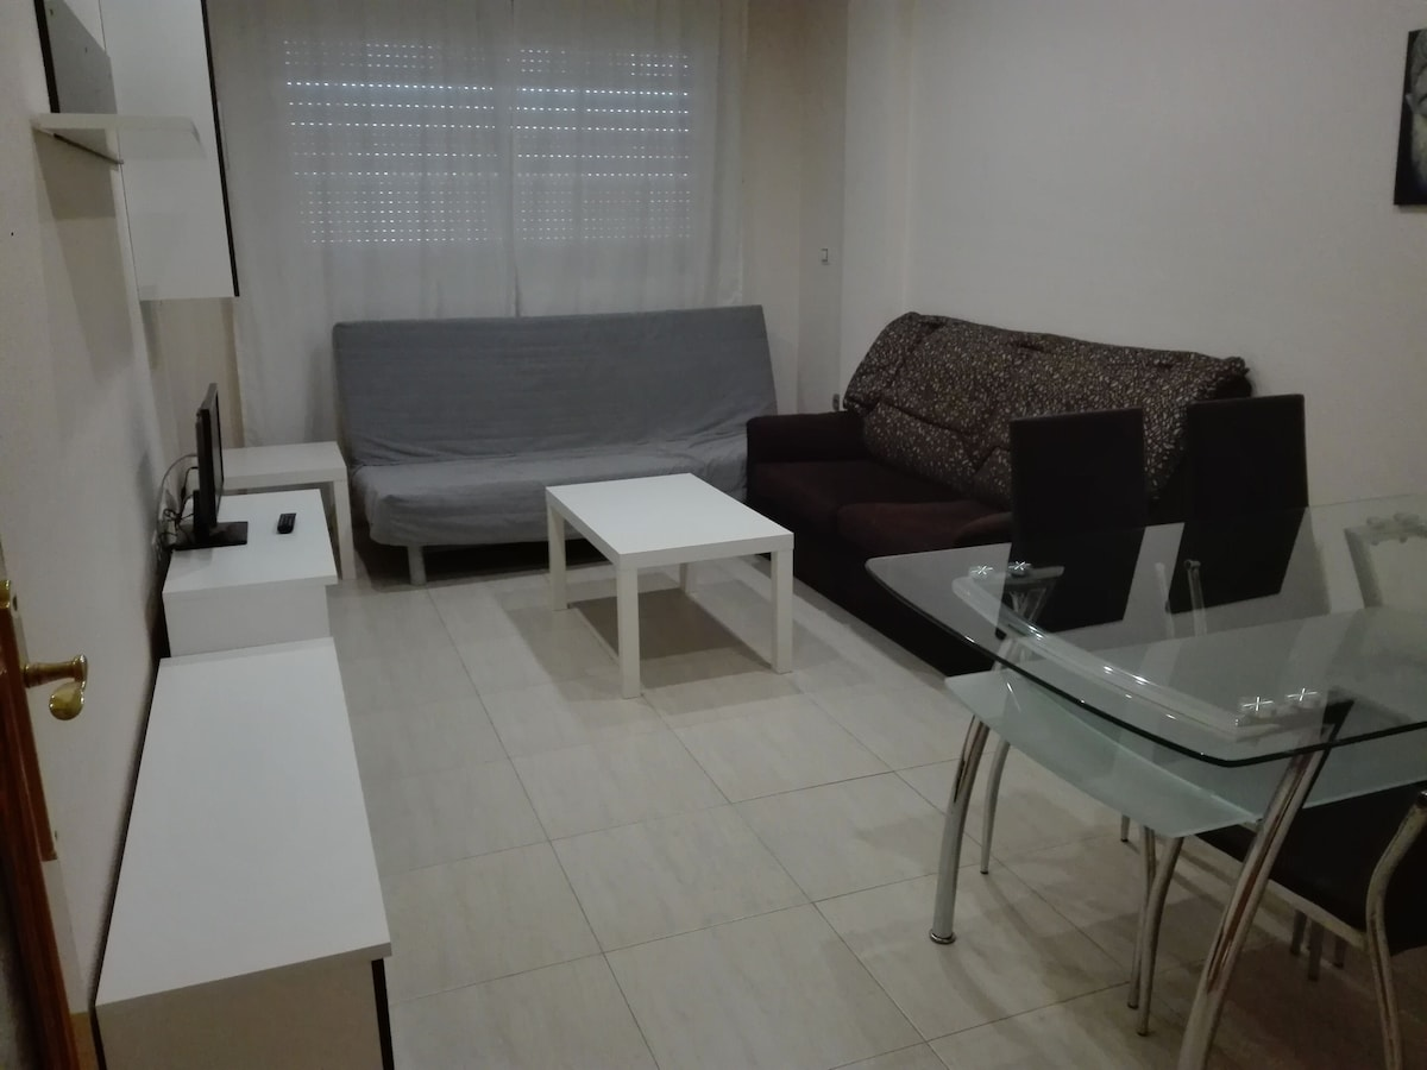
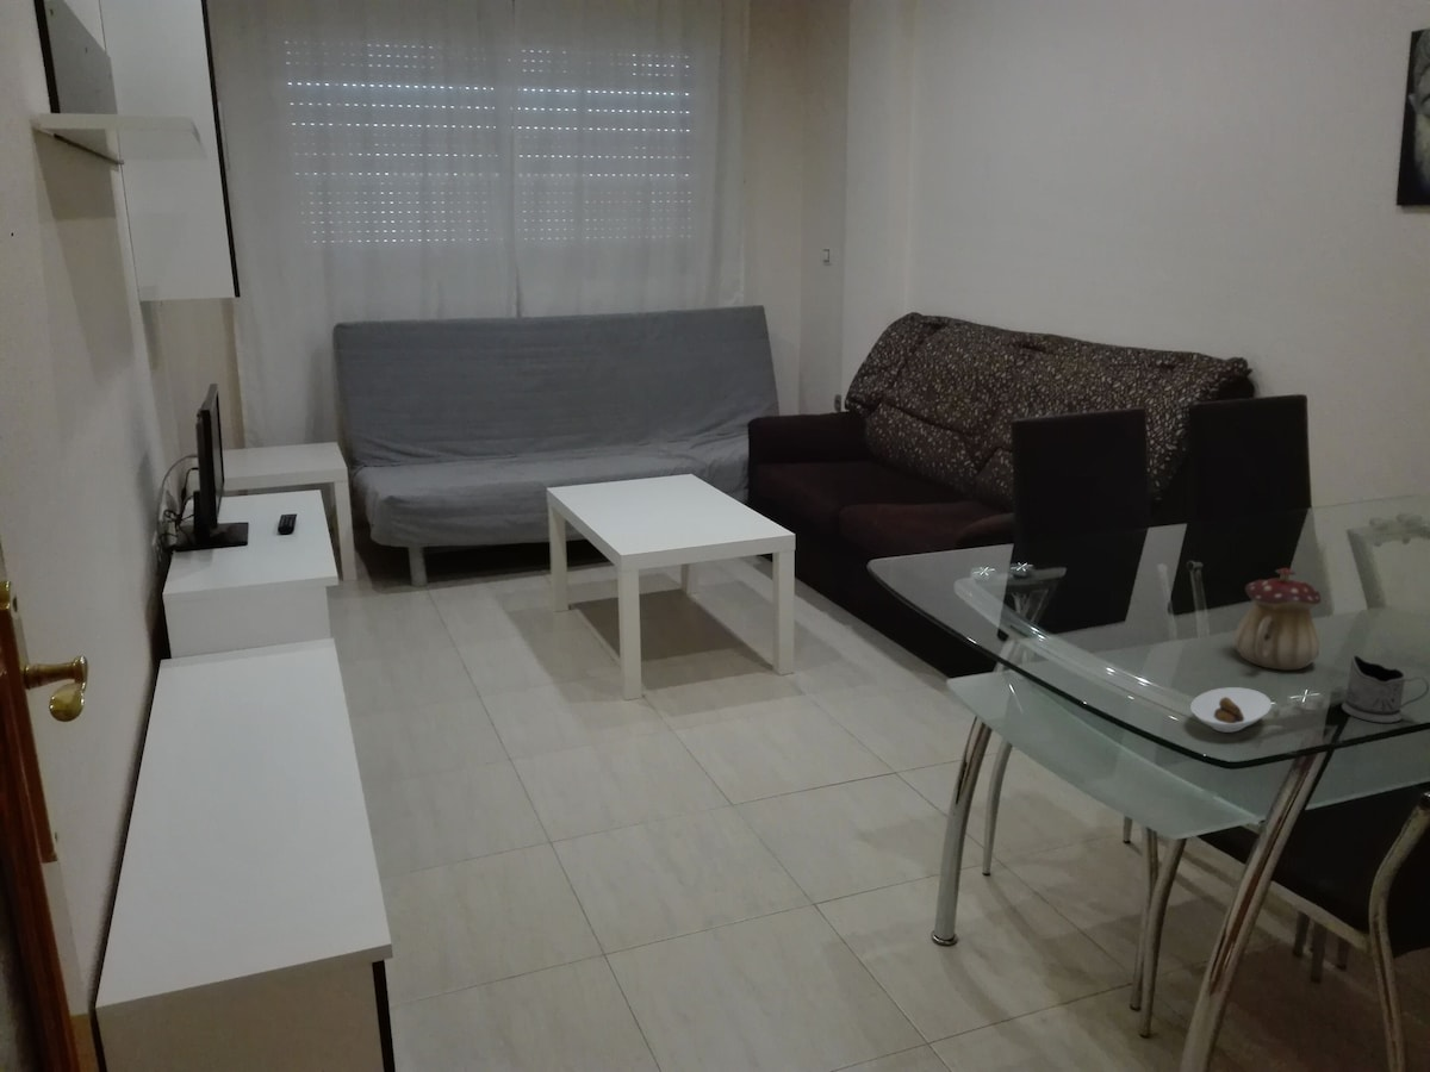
+ saucer (1230, 711)
+ teapot (1277, 615)
+ tea glass holder (1386, 688)
